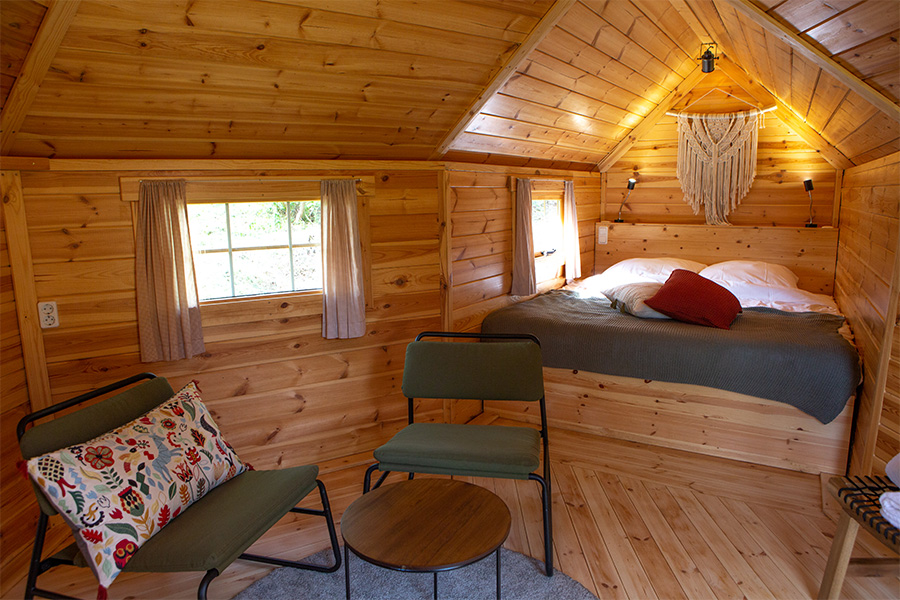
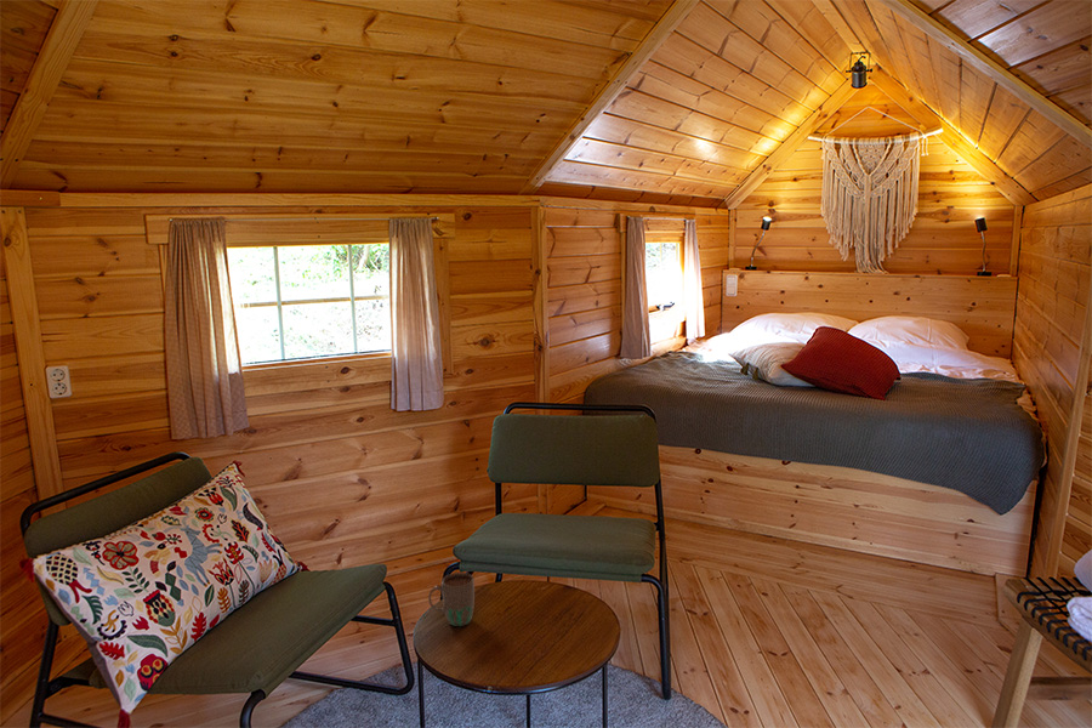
+ mug (451, 601)
